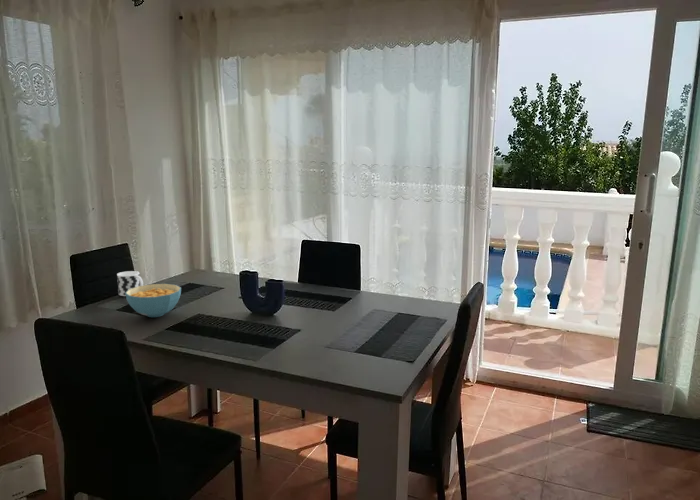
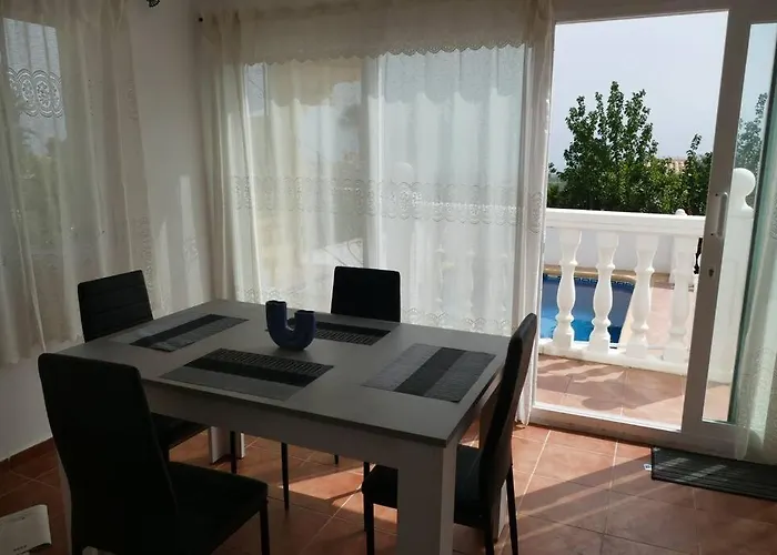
- cup (131, 283)
- cereal bowl (154, 302)
